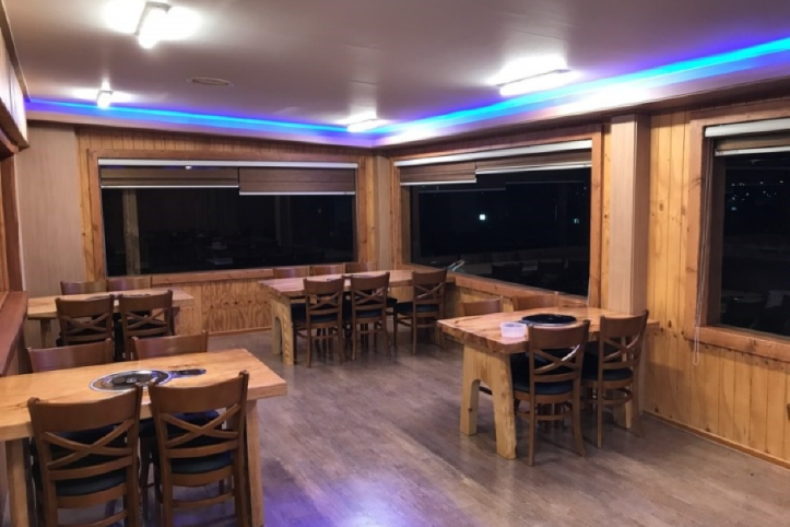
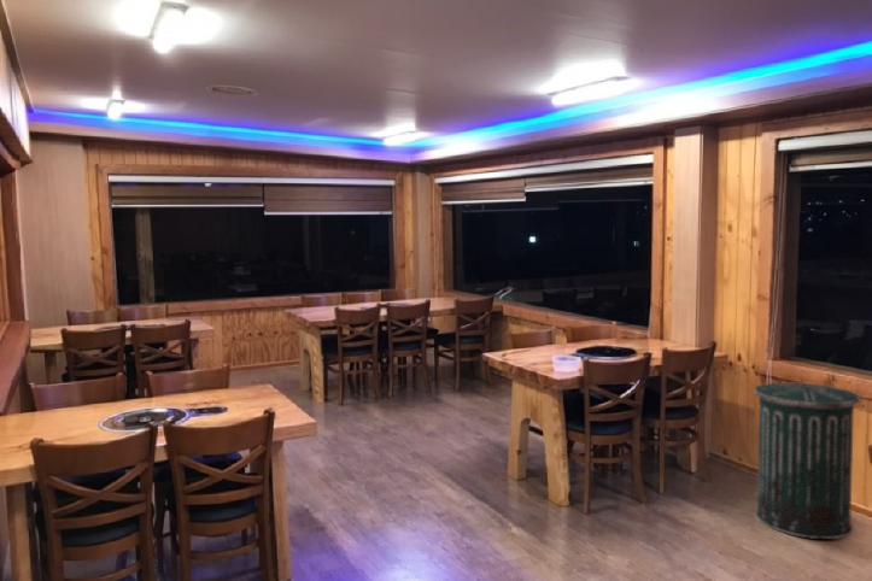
+ trash can (803, 452)
